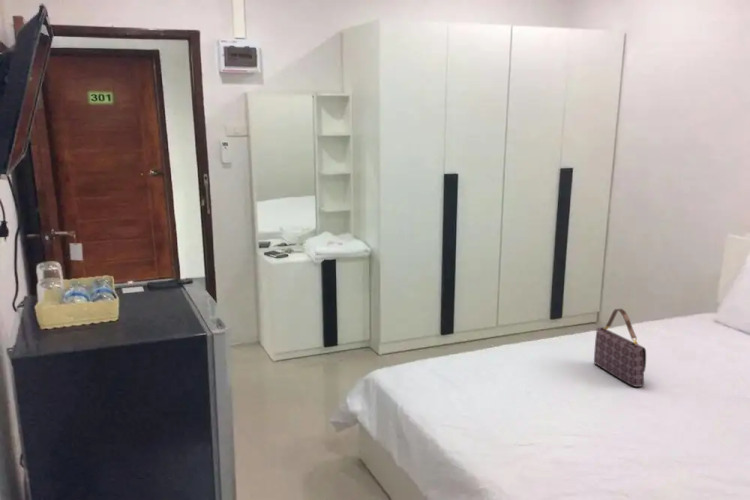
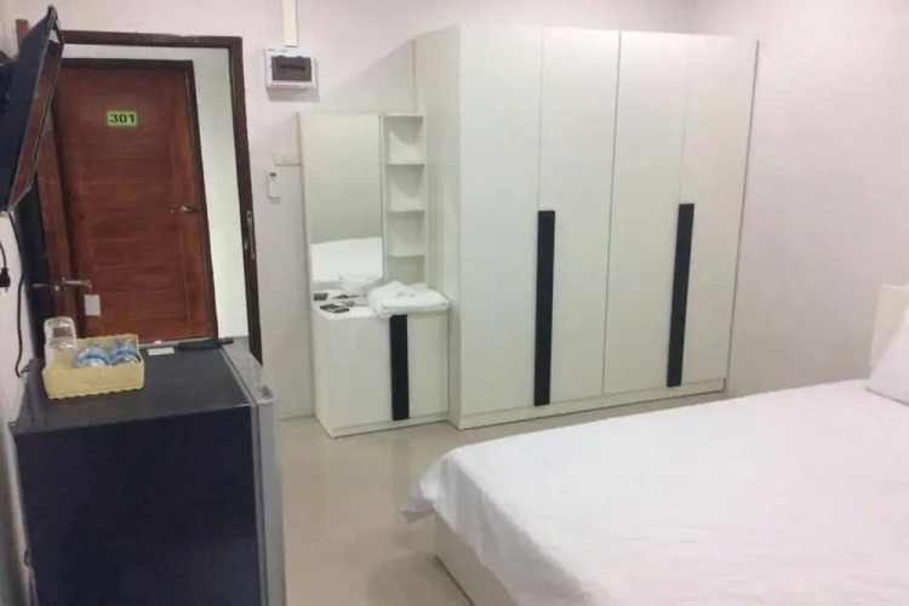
- handbag (619, 342)
